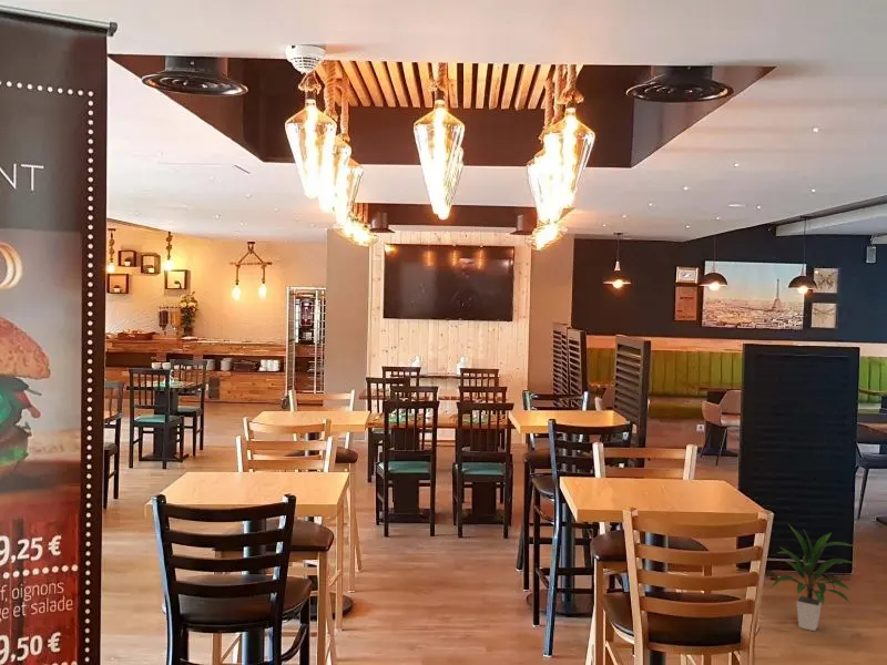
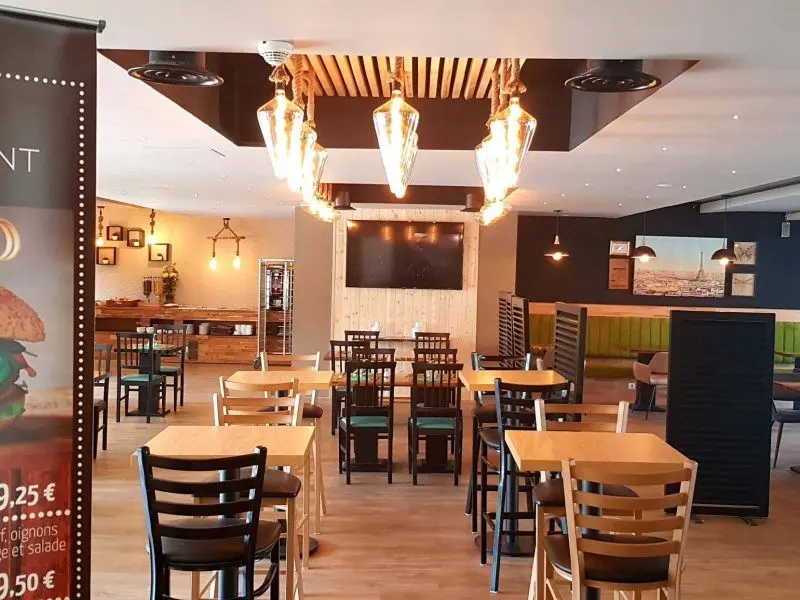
- indoor plant (812, 576)
